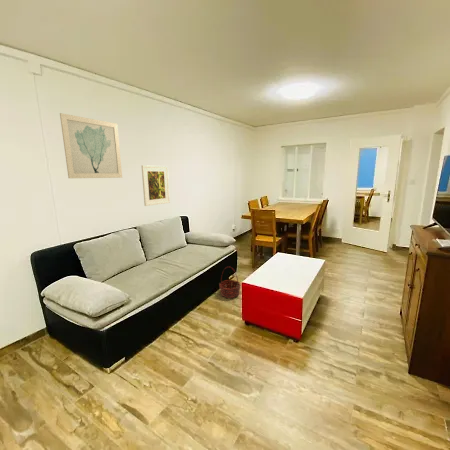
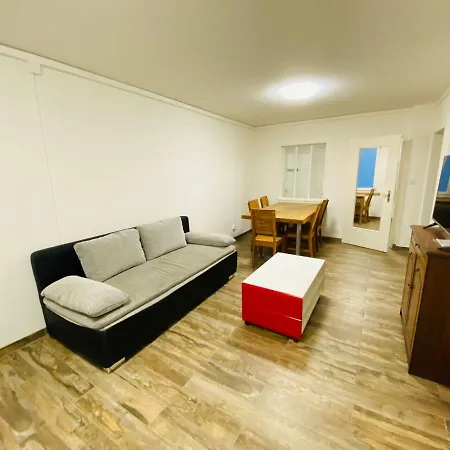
- wall art (94, 149)
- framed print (156, 185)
- basket (229, 280)
